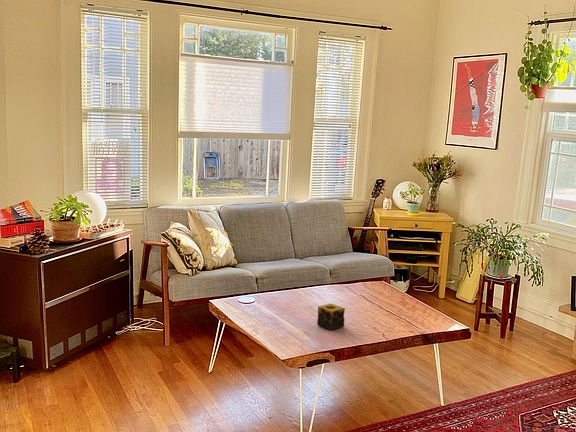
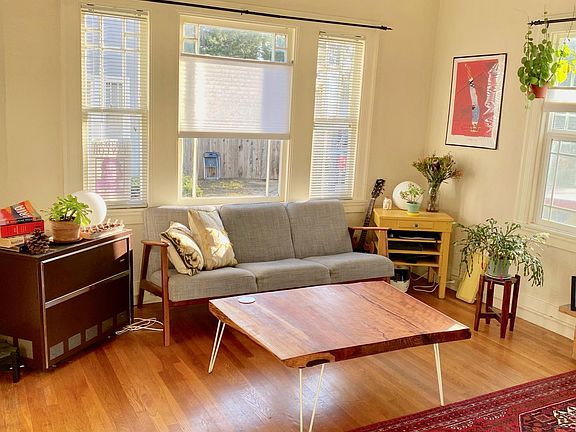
- candle (331, 316)
